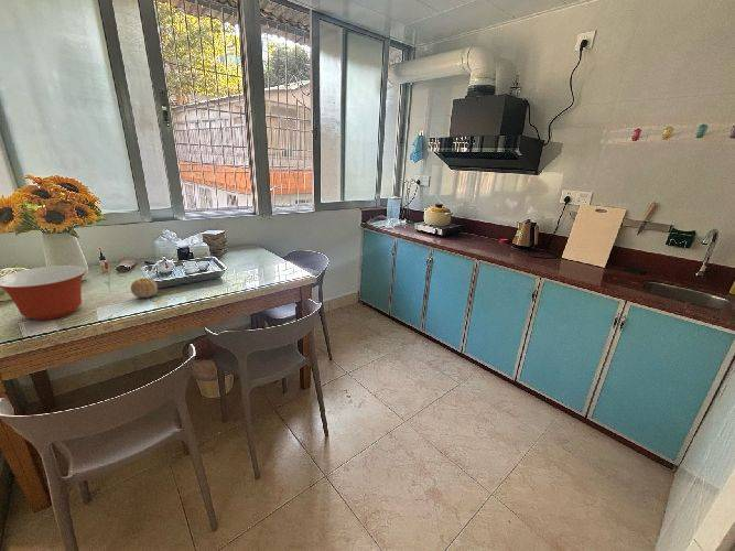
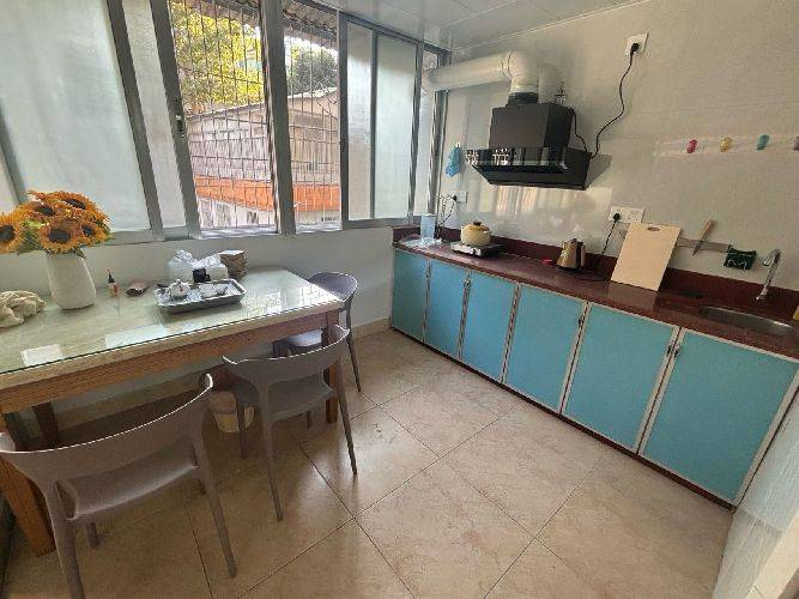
- mixing bowl (48, 294)
- fruit (143, 288)
